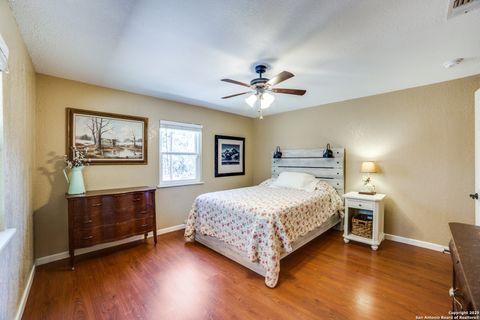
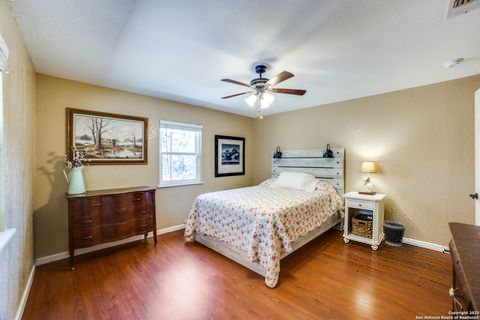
+ wastebasket (393, 233)
